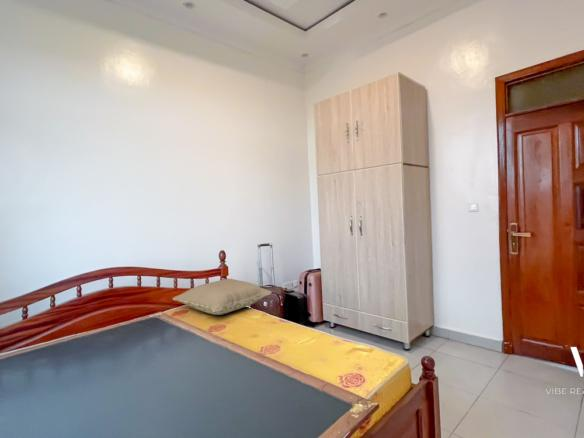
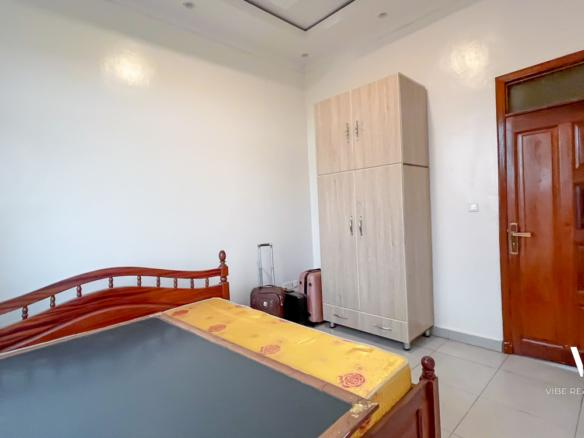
- pillow (222, 295)
